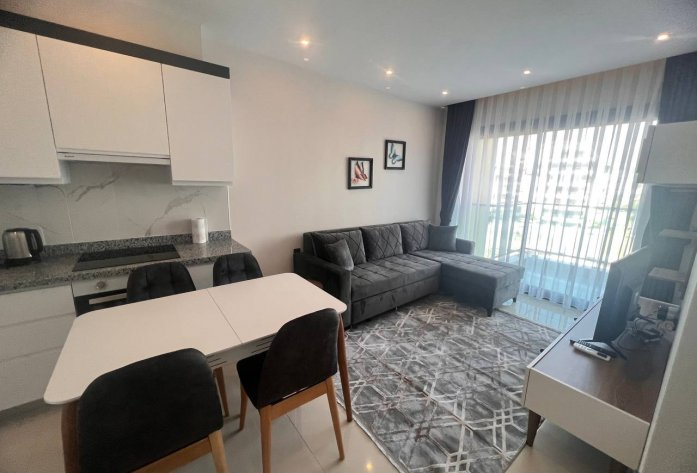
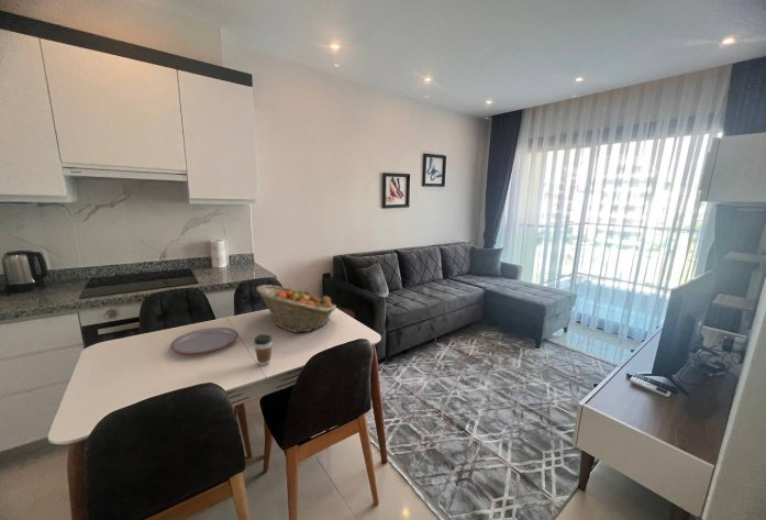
+ plate (206, 341)
+ fruit basket (297, 303)
+ coffee cup (263, 350)
